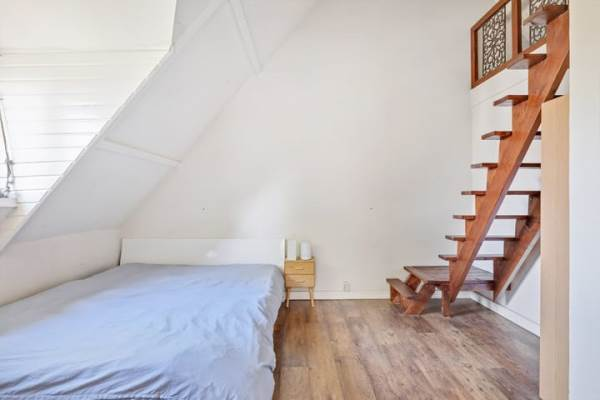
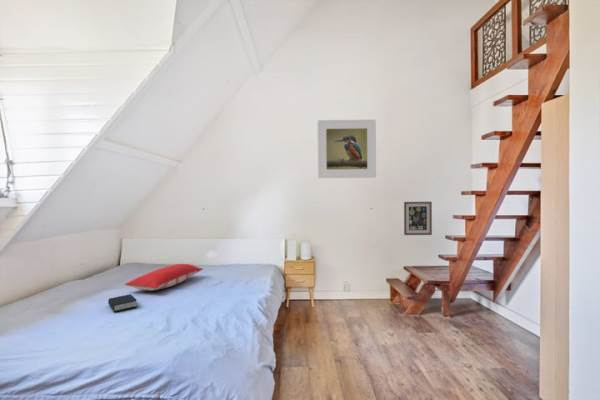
+ wall art (417, 218)
+ book (122, 302)
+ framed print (346, 149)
+ pillow (167, 276)
